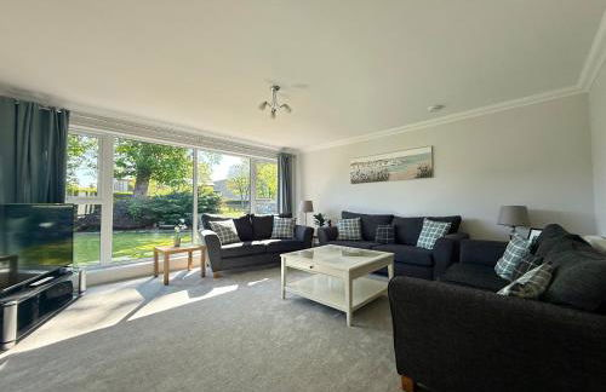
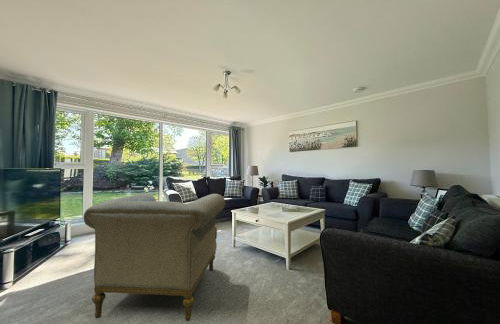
+ armchair (168, 240)
